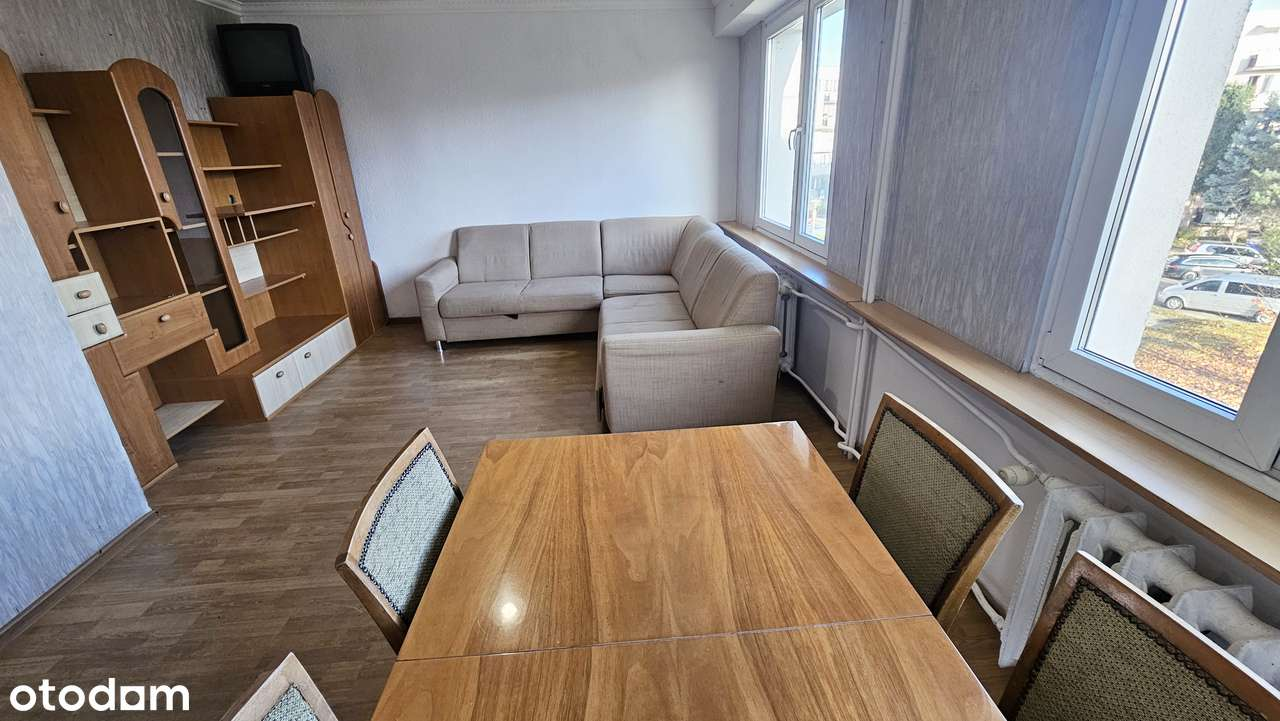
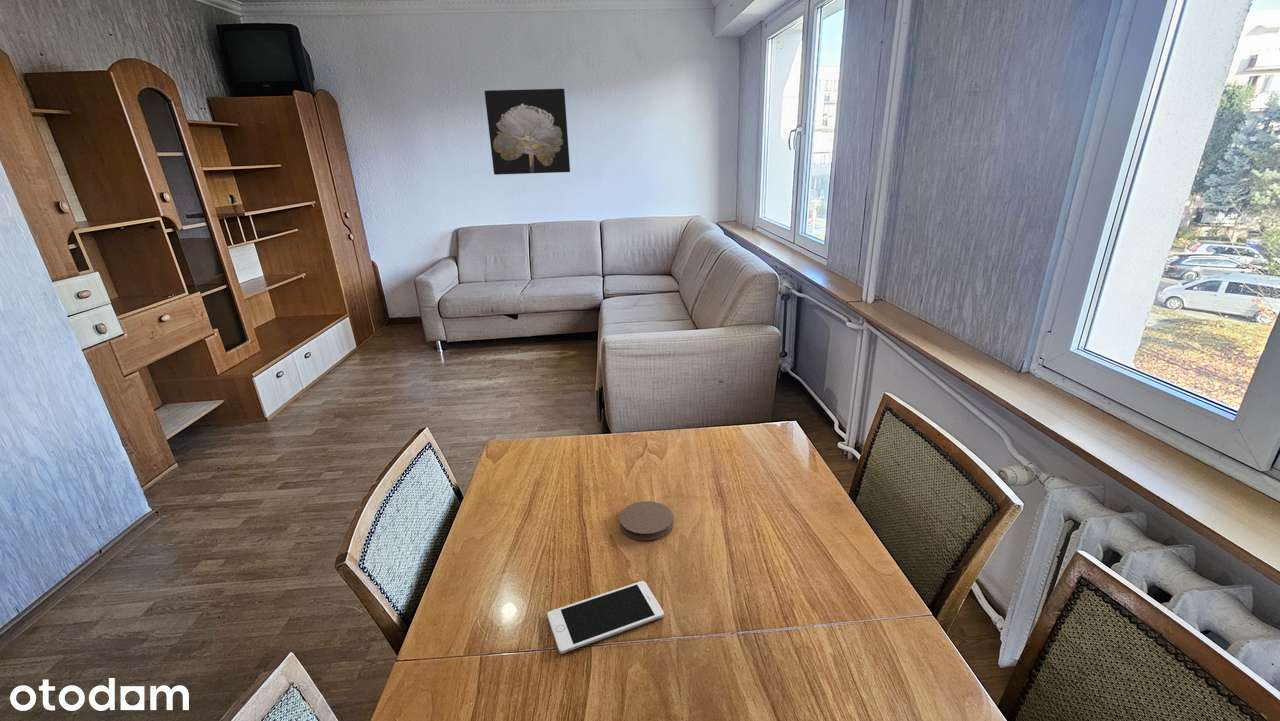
+ coaster (646, 519)
+ cell phone (605, 614)
+ wall art (528, 132)
